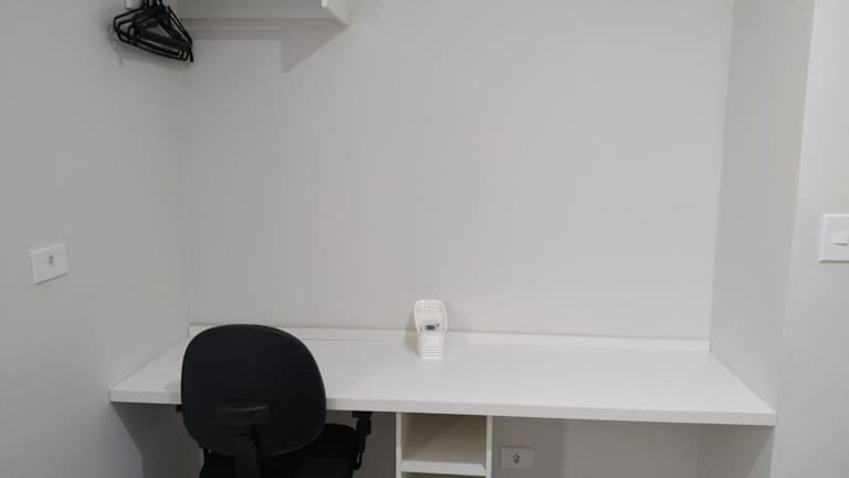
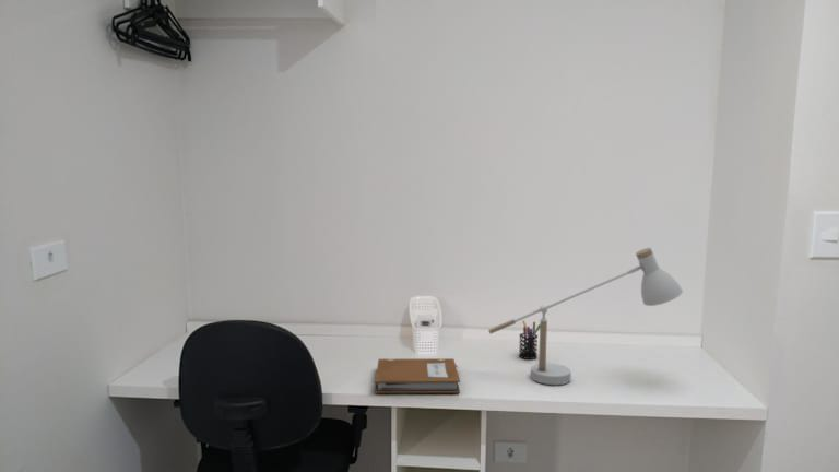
+ desk lamp (575, 296)
+ pen holder (530, 338)
+ notebook (418, 374)
